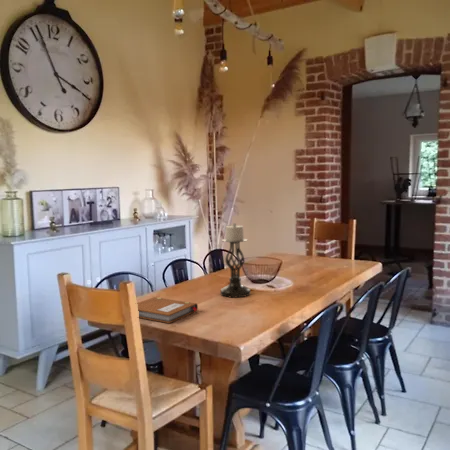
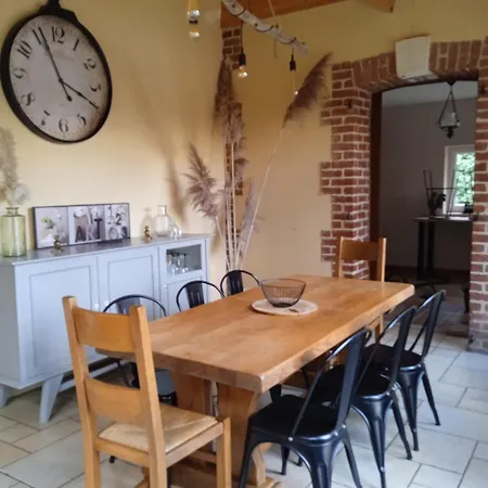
- candle holder (235, 259)
- notebook (163, 309)
